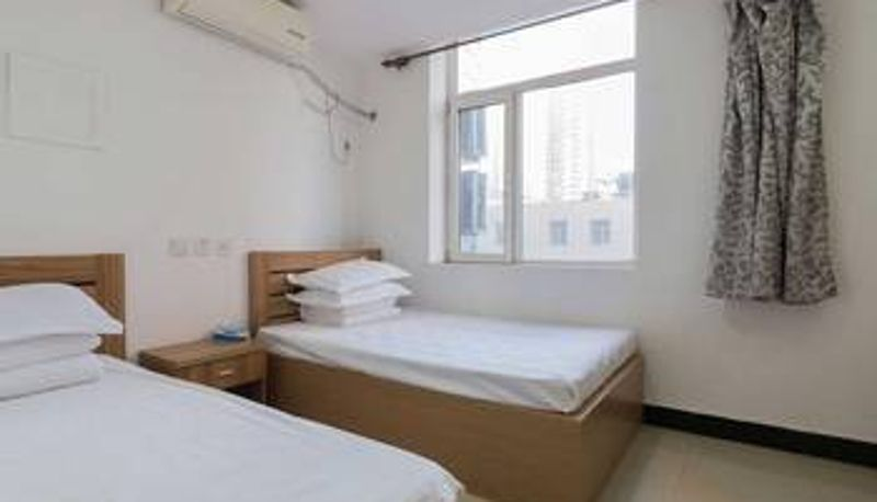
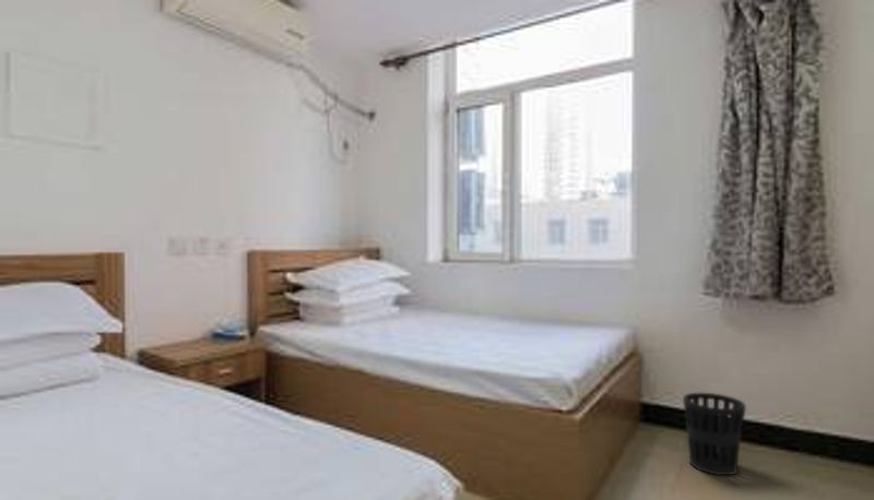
+ wastebasket (712, 432)
